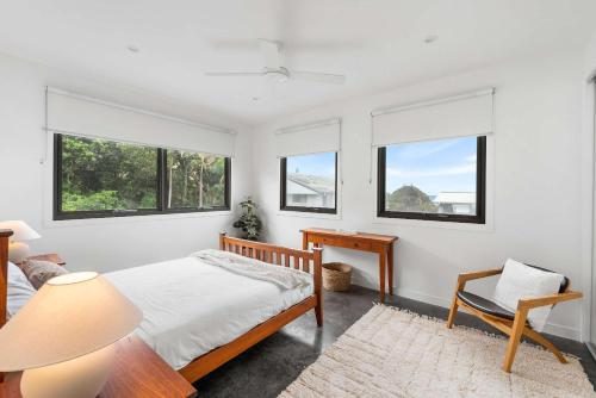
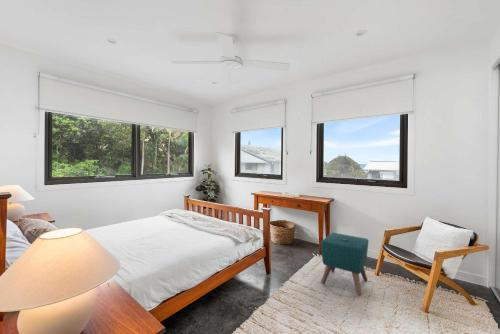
+ ottoman (344, 260)
